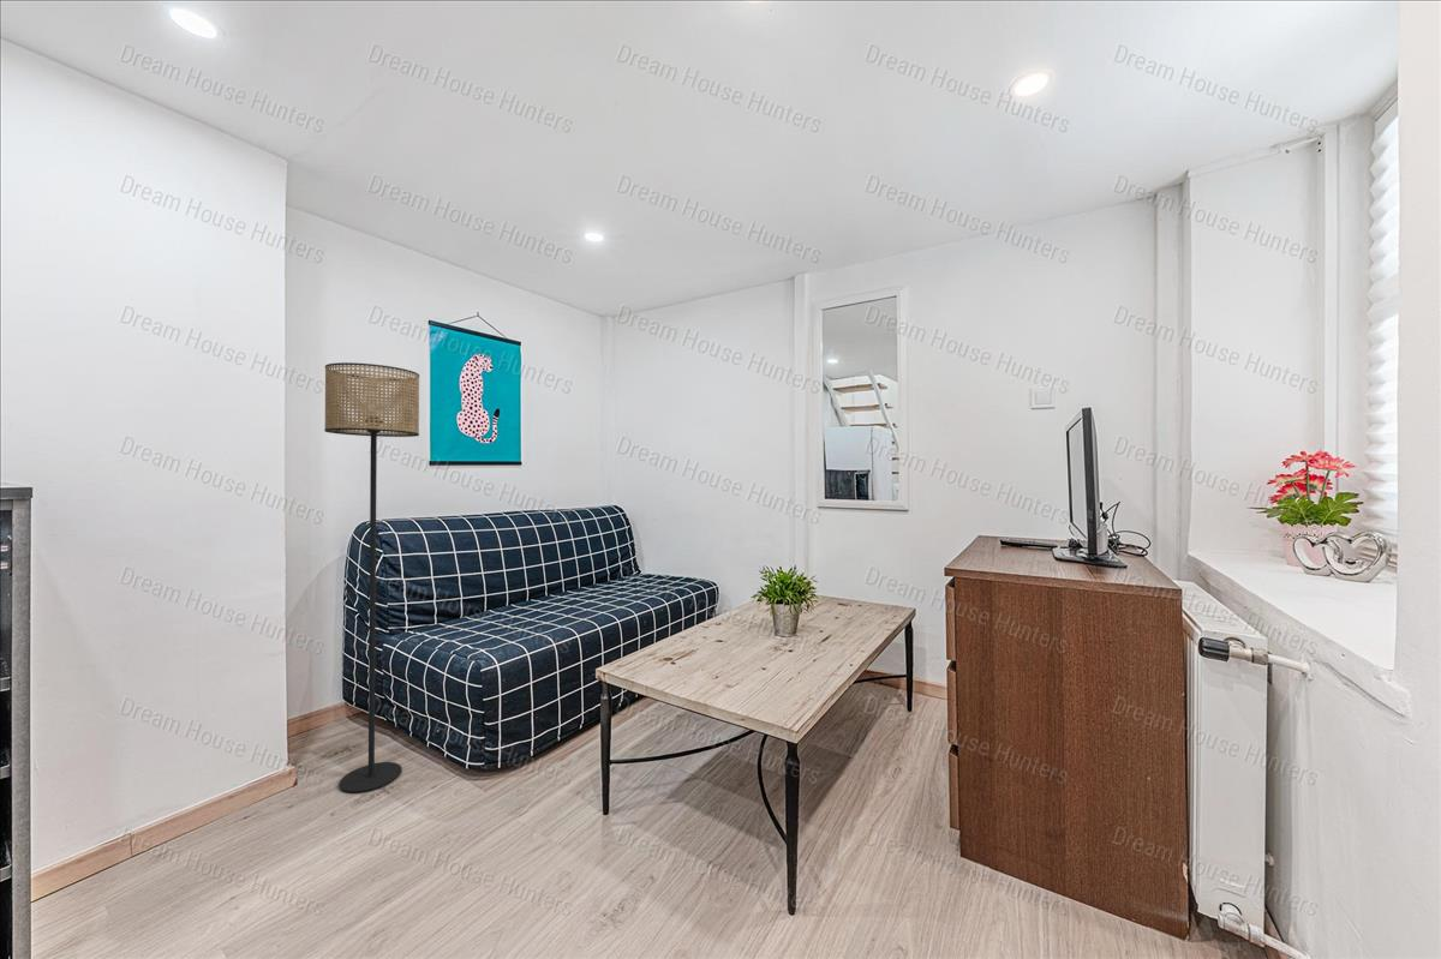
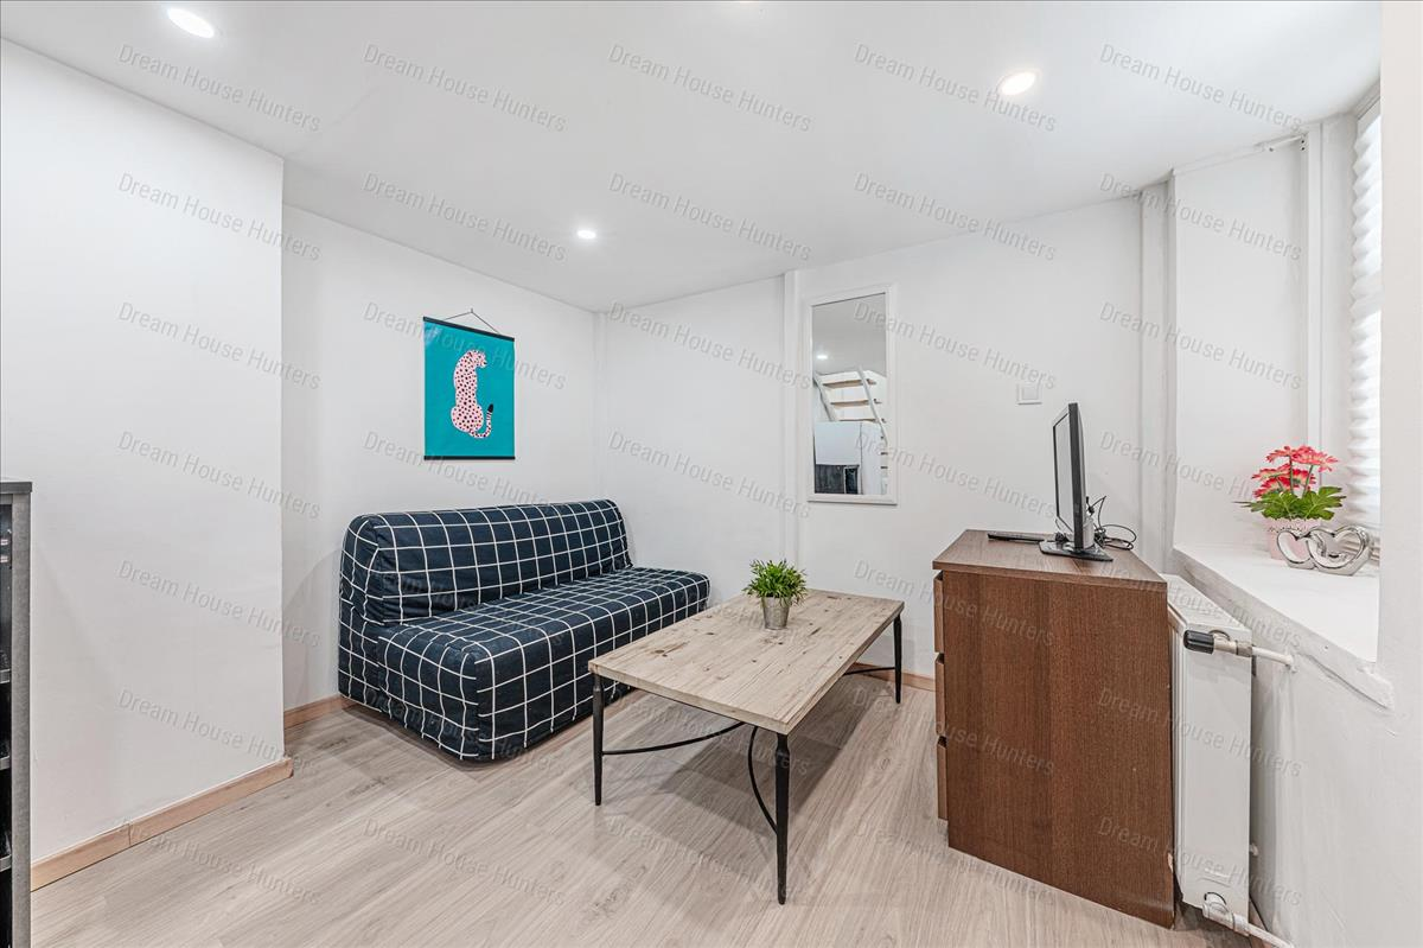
- floor lamp (372, 574)
